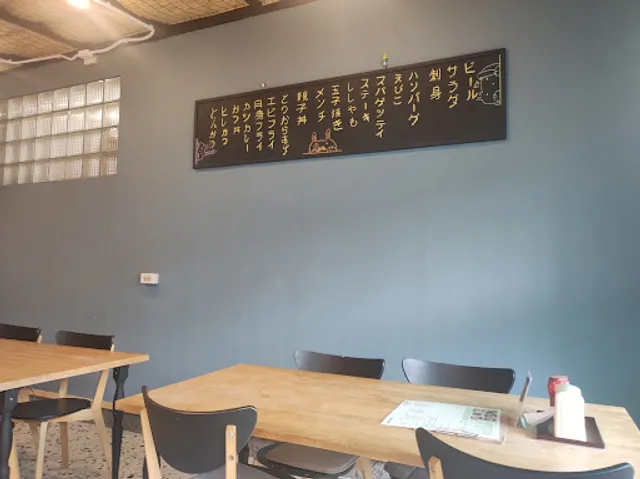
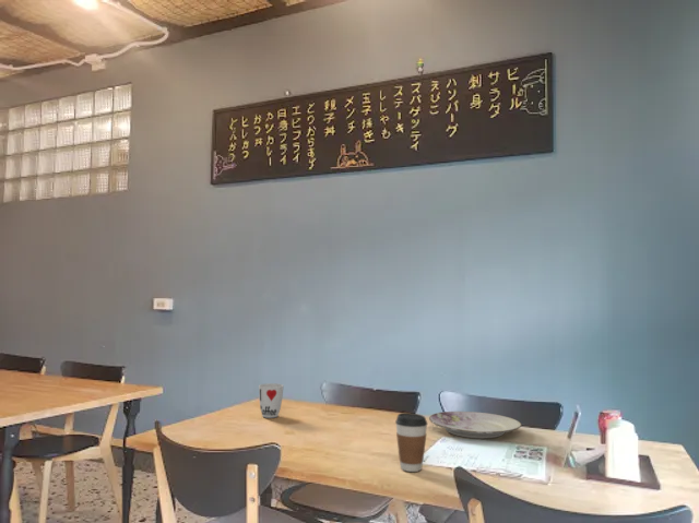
+ cup (270, 400)
+ coffee cup (411, 441)
+ plate (474, 425)
